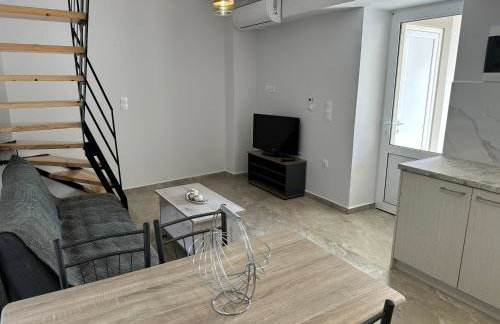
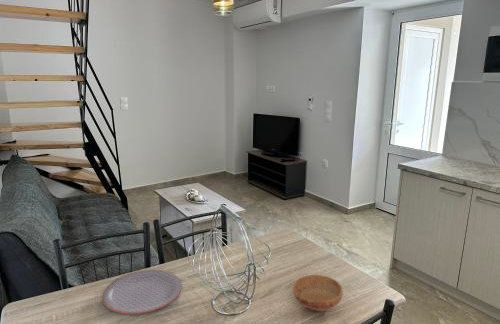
+ plate (143, 292)
+ bowl (317, 296)
